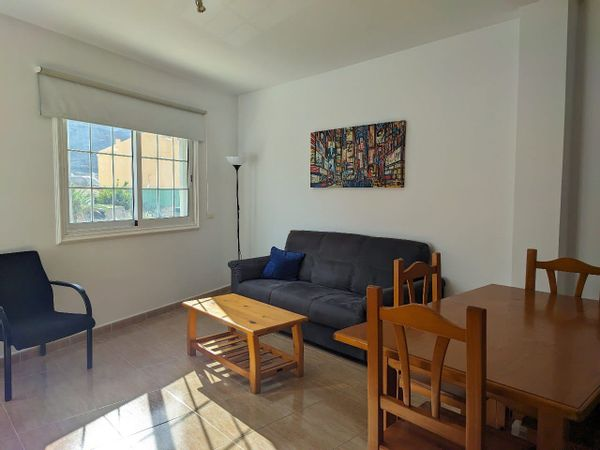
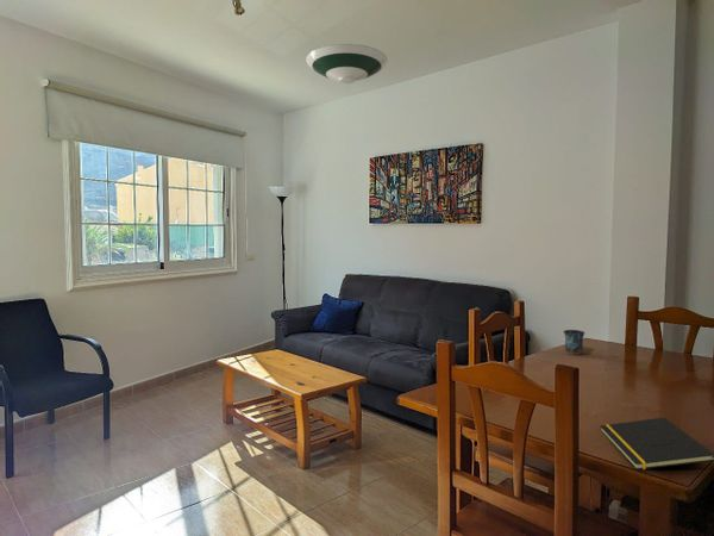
+ mug (572, 342)
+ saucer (346, 70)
+ notepad (651, 441)
